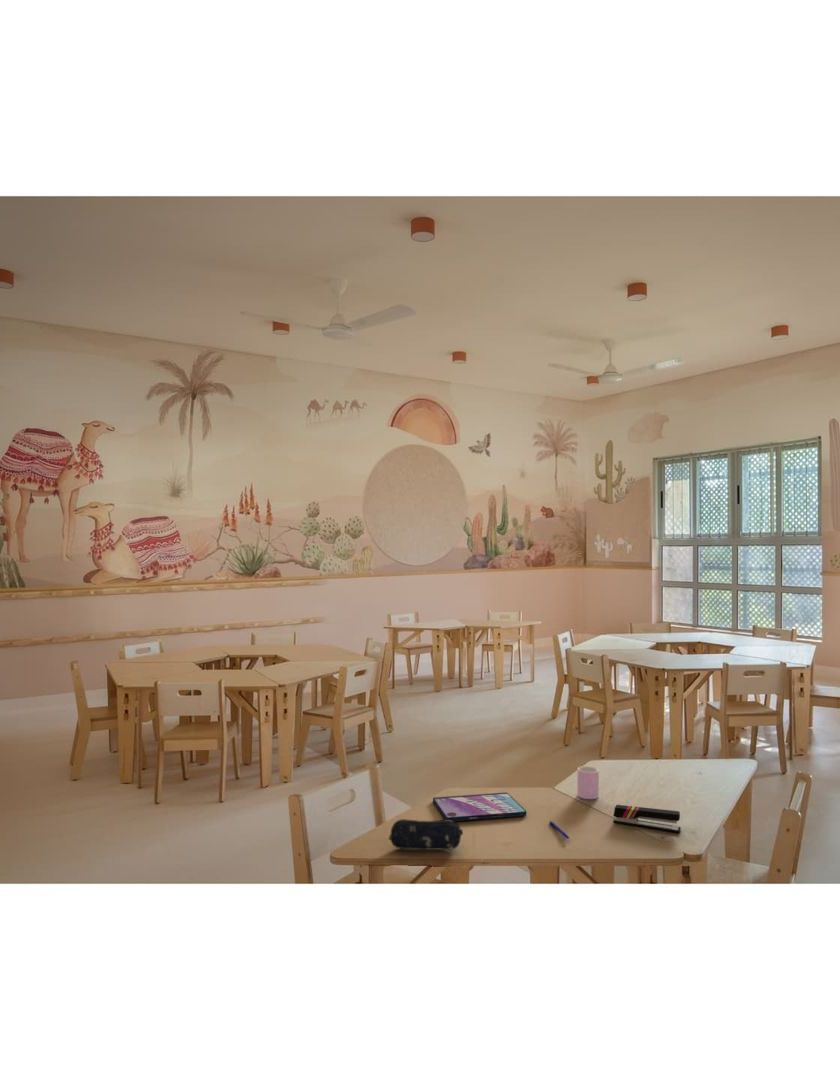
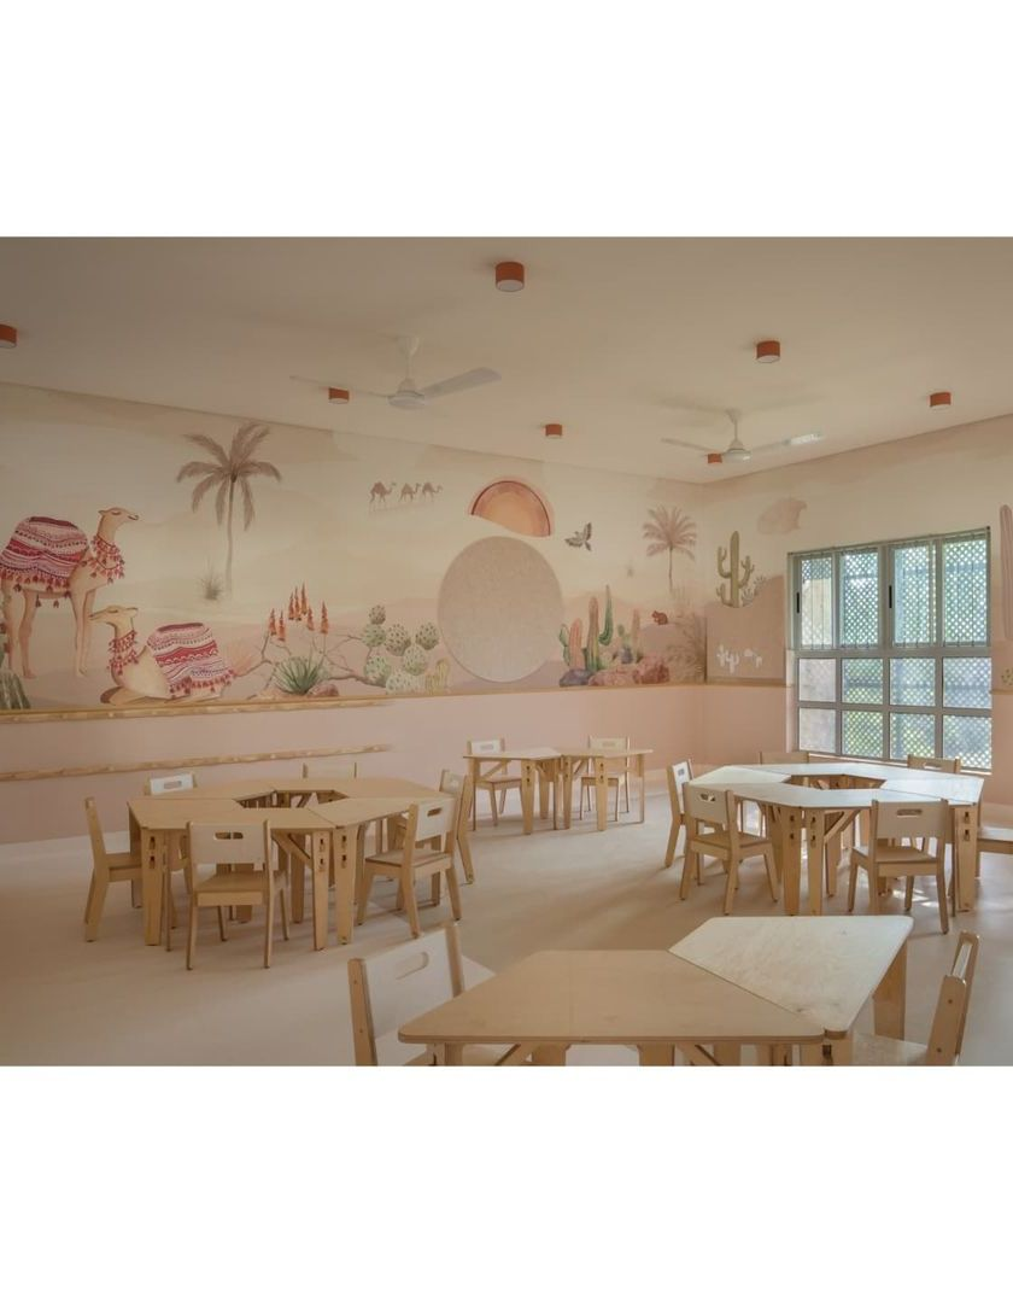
- video game case (478, 806)
- pencil case (425, 834)
- pen (558, 829)
- stapler (646, 816)
- cup (589, 784)
